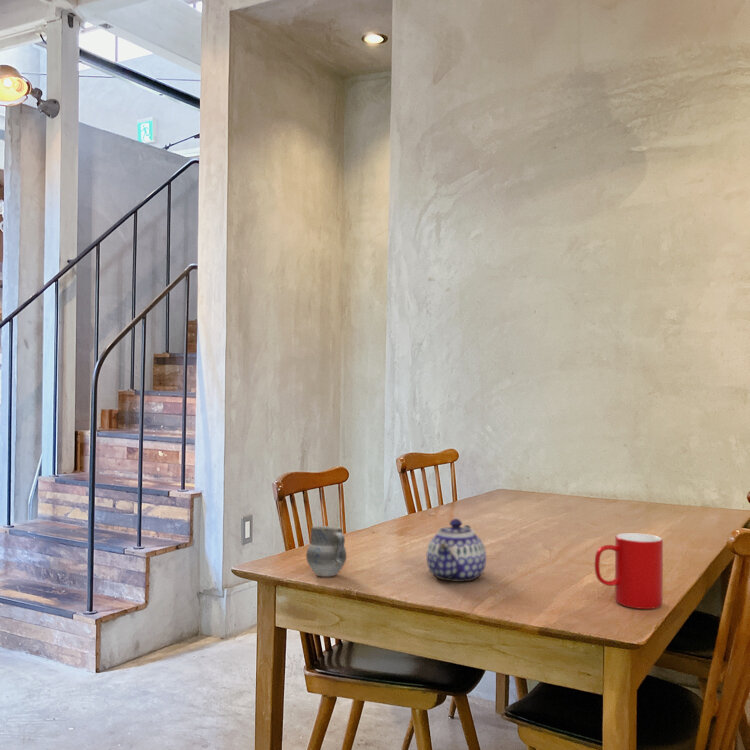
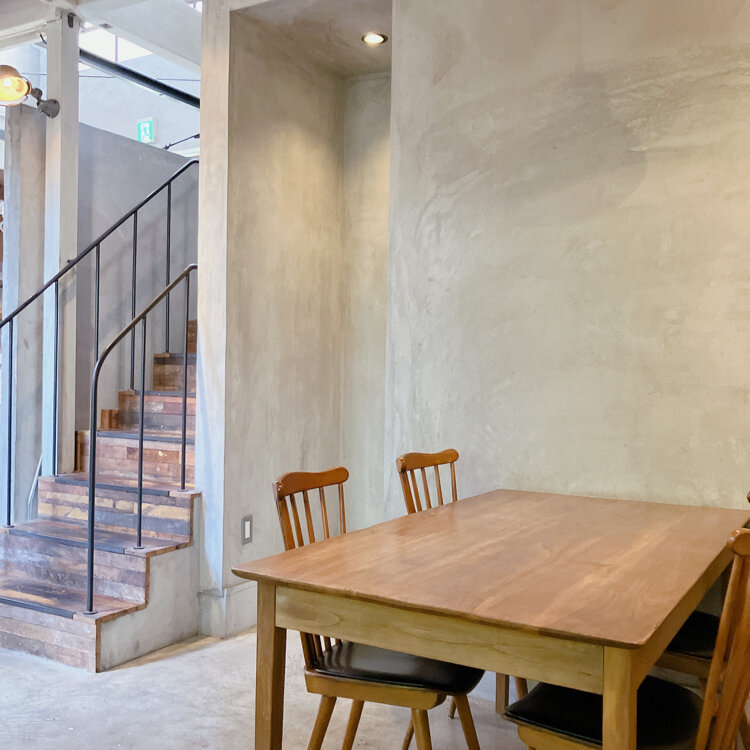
- cup (328, 550)
- cup (628, 569)
- teapot (456, 547)
